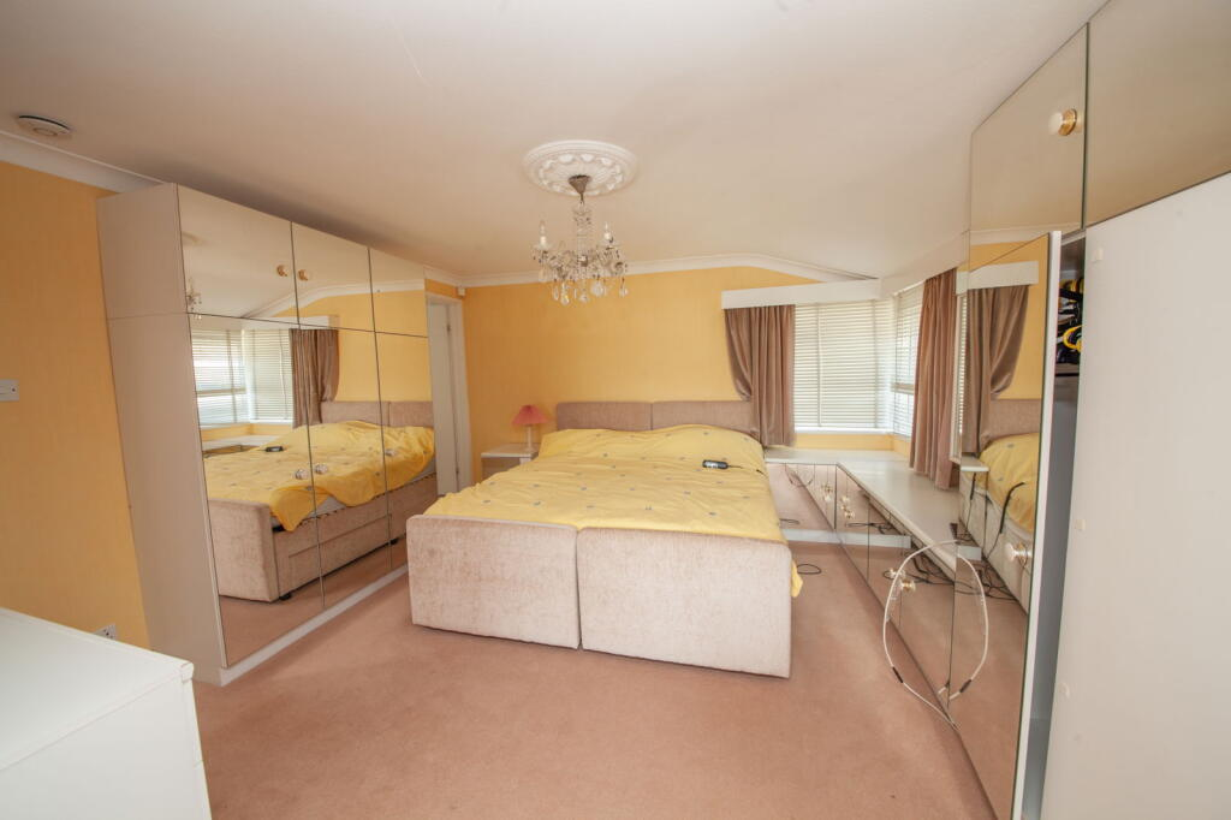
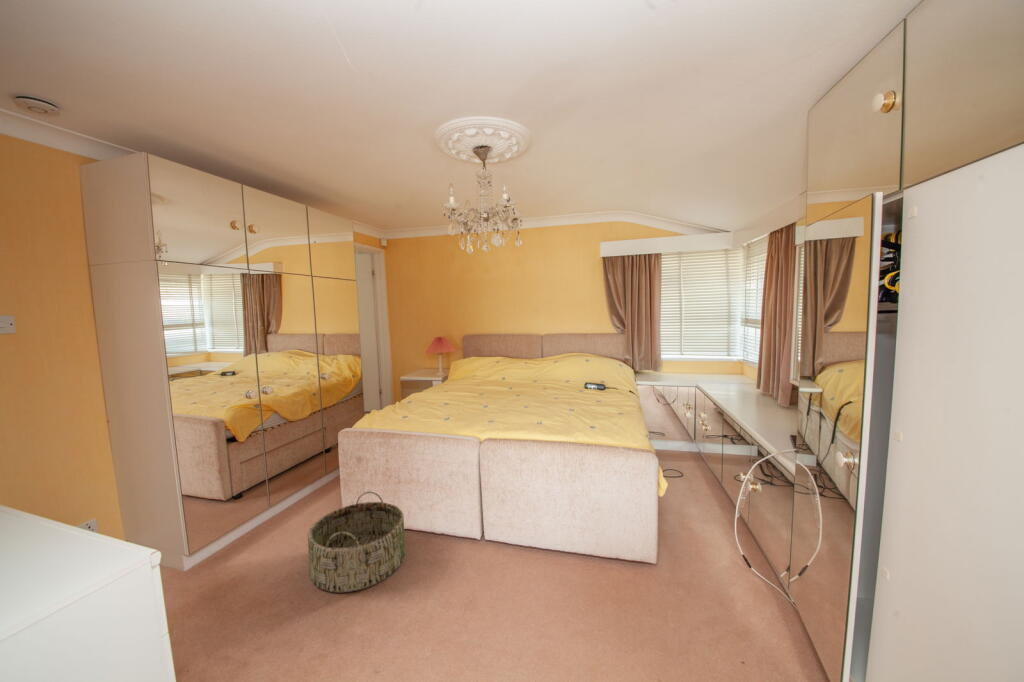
+ basket (358, 535)
